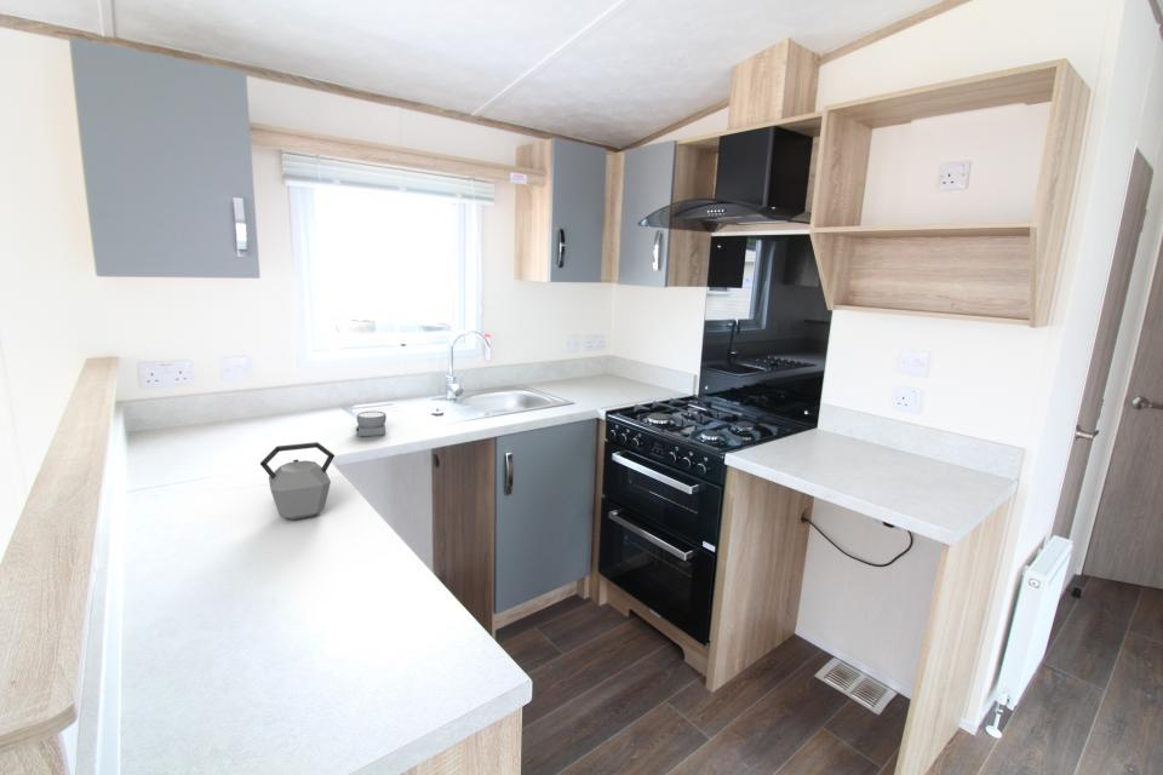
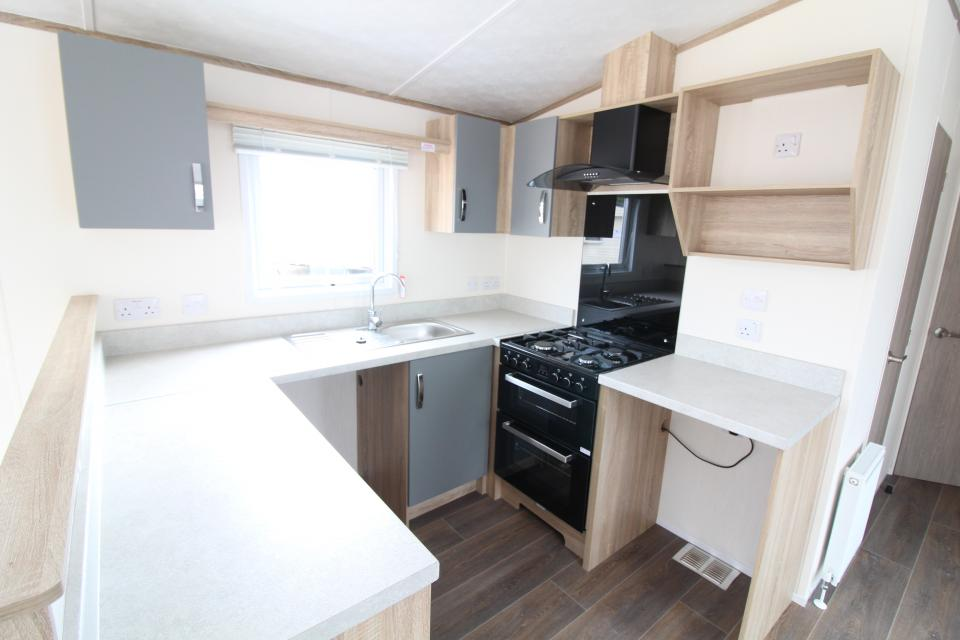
- kettle (296, 470)
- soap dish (371, 420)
